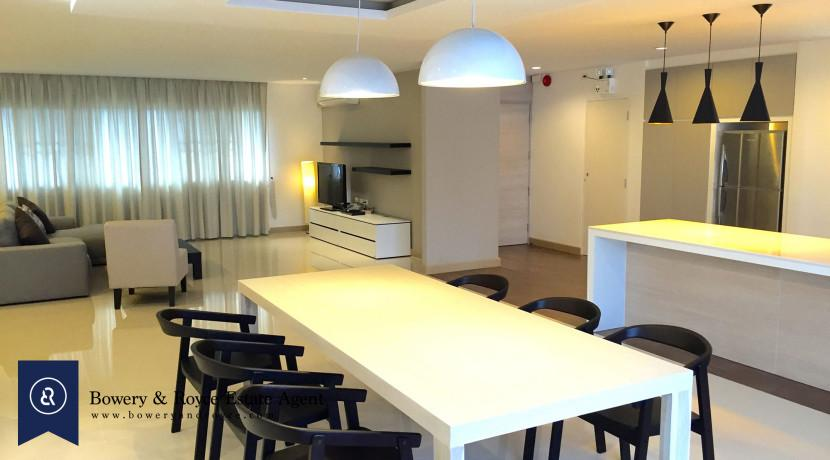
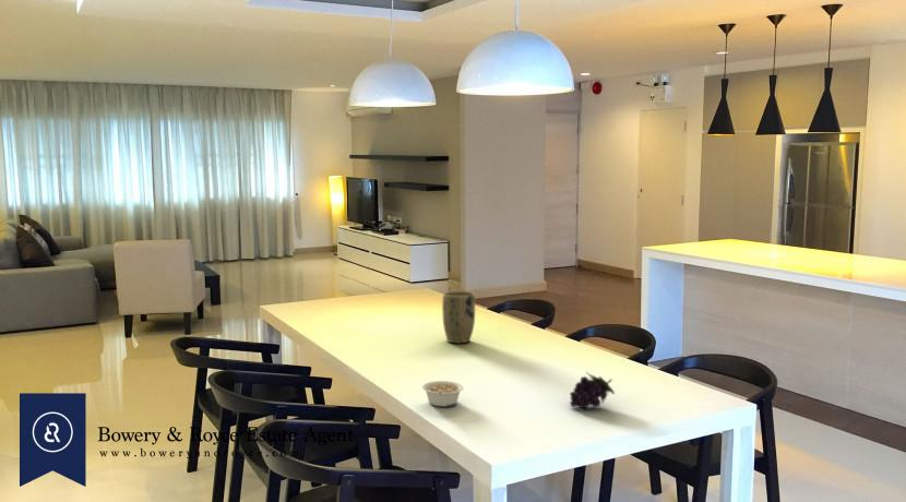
+ fruit (592, 390)
+ plant pot (458, 316)
+ legume (443, 393)
